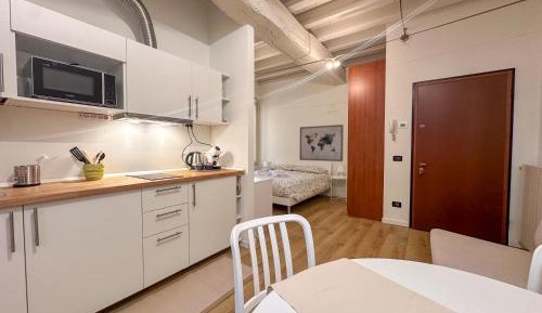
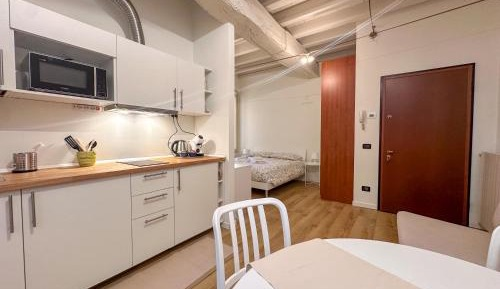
- wall art (320, 143)
